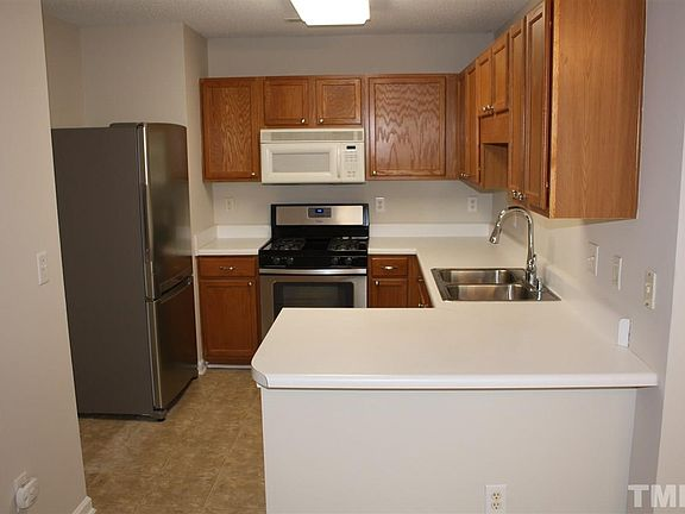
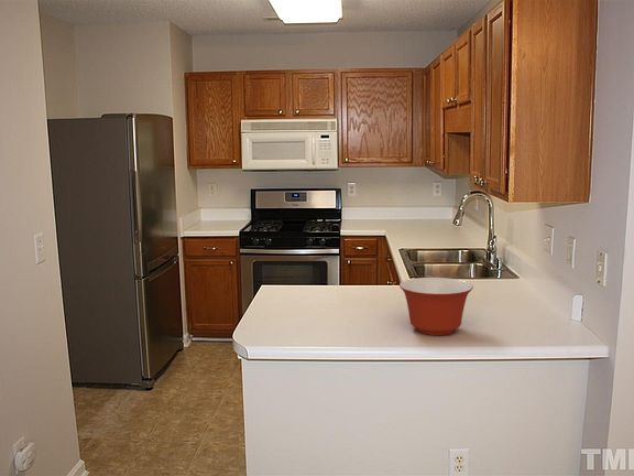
+ mixing bowl (435, 307)
